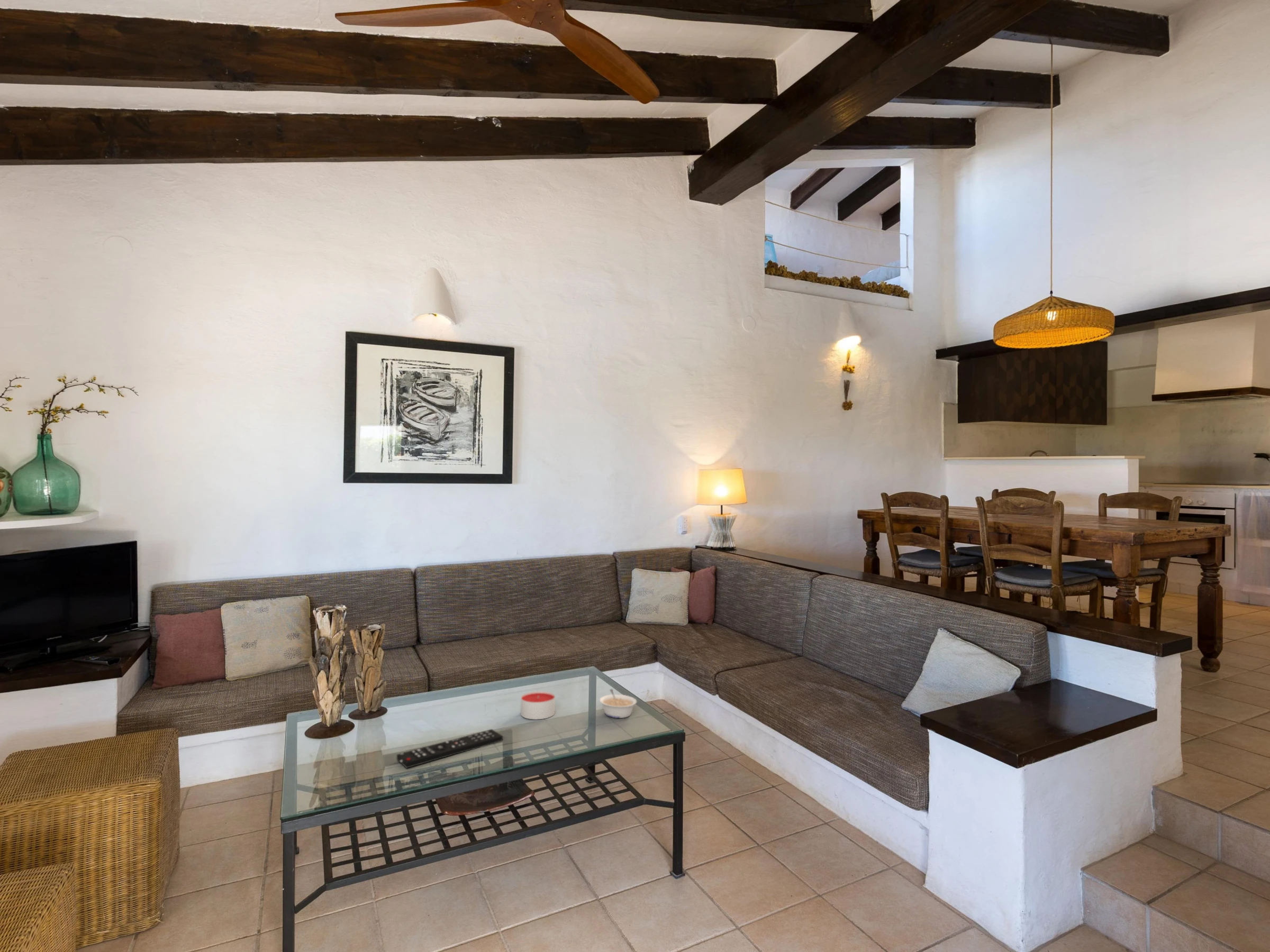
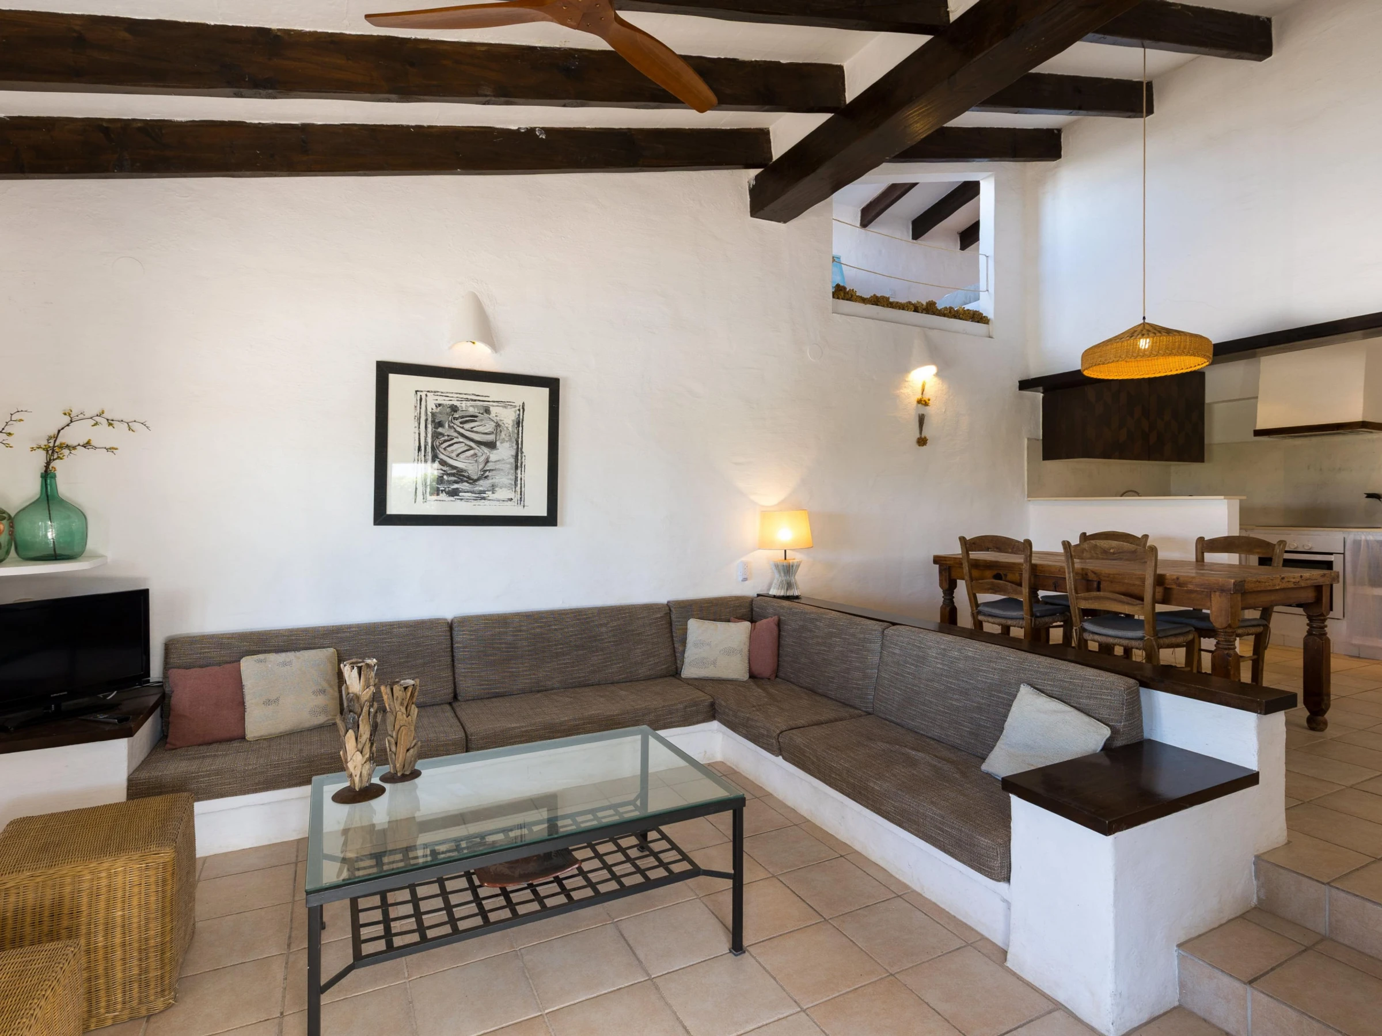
- candle (538, 704)
- remote control (451, 746)
- legume (616, 705)
